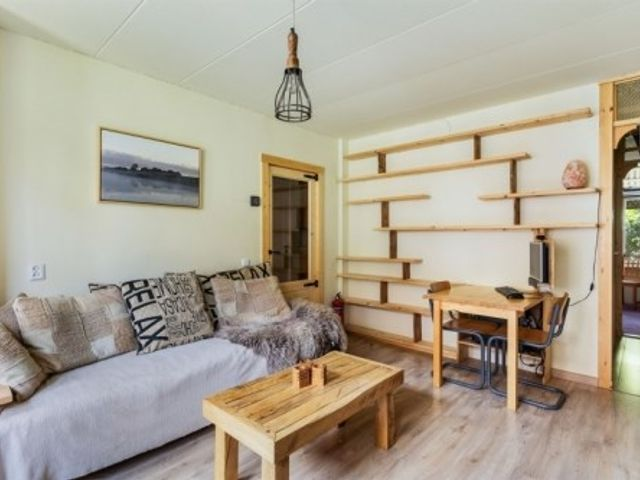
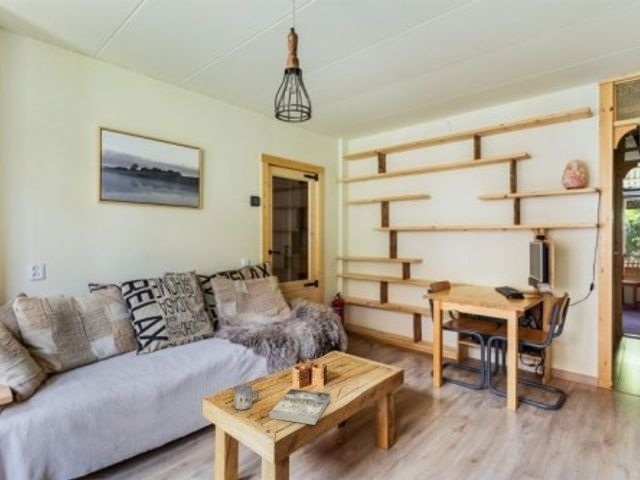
+ book (301, 405)
+ mug (246, 396)
